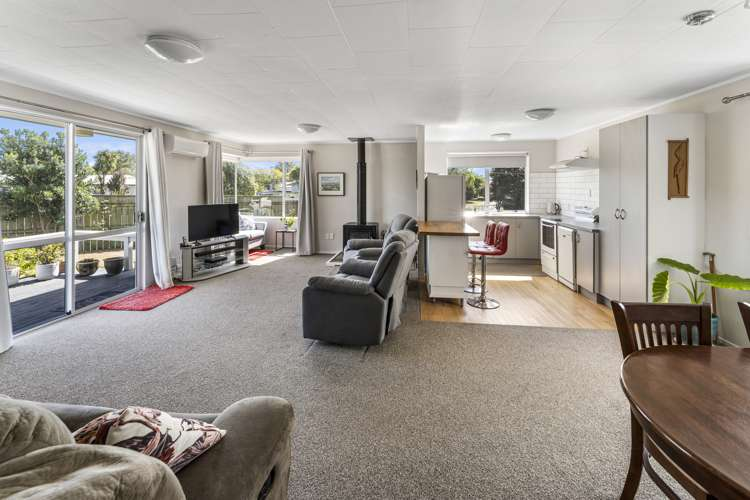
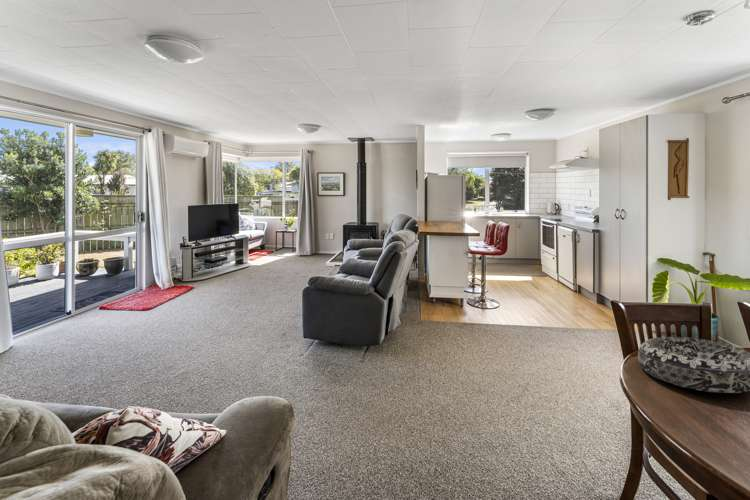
+ decorative bowl (696, 363)
